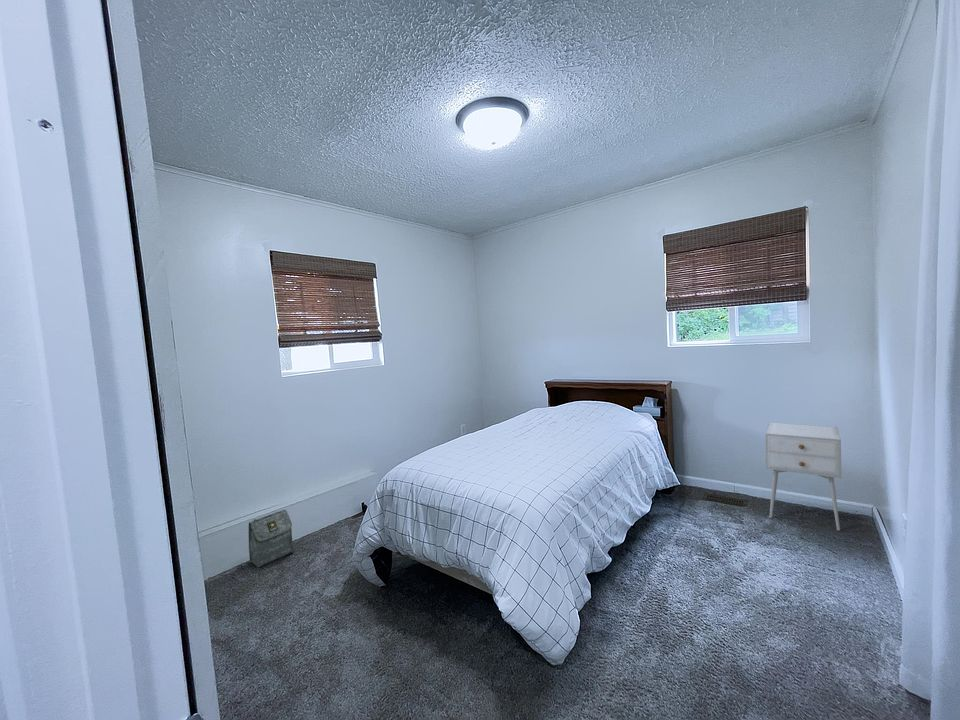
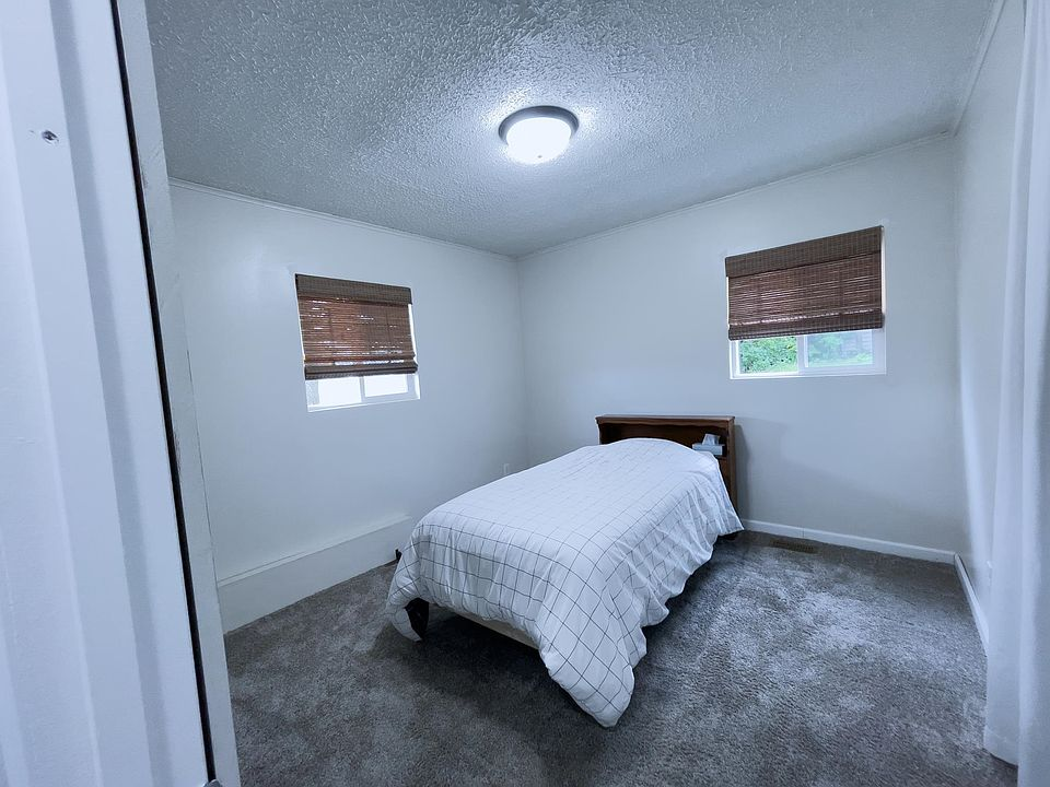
- nightstand (802, 472)
- bag (270, 535)
